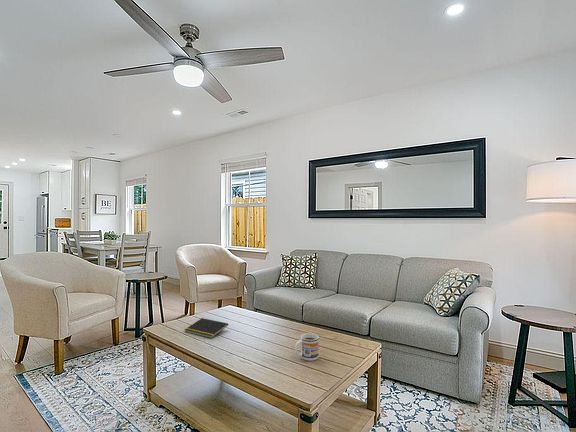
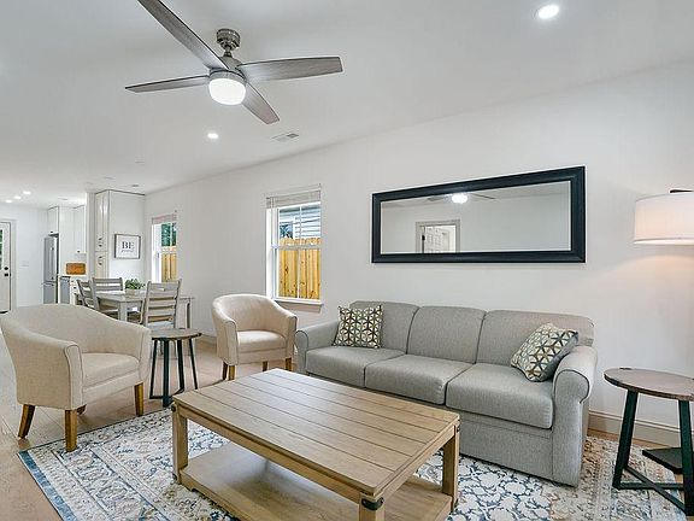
- notepad (206, 327)
- mug (307, 346)
